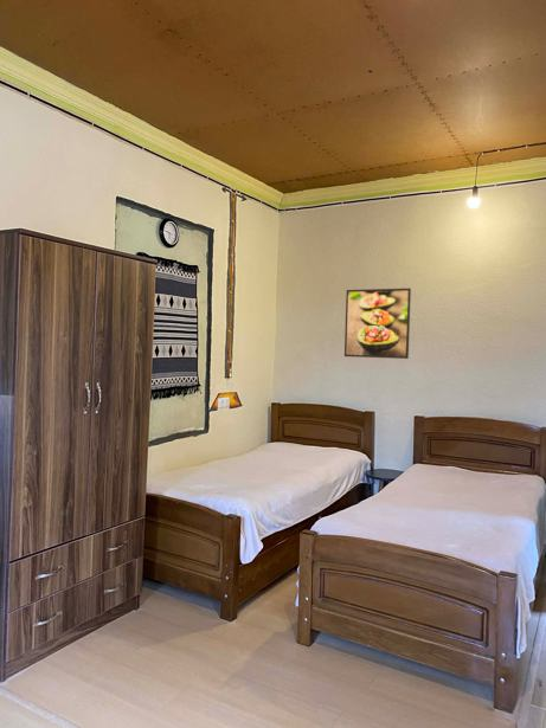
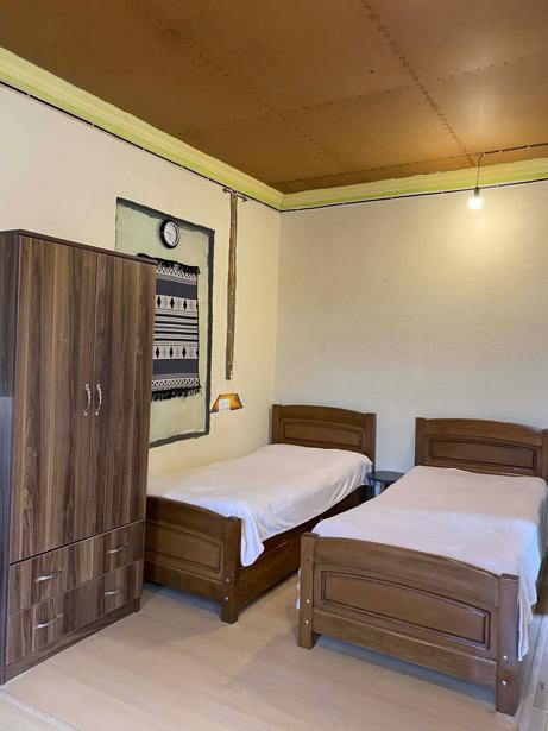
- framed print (377, 323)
